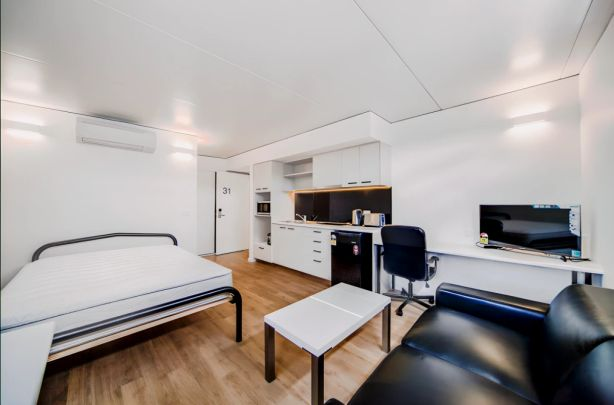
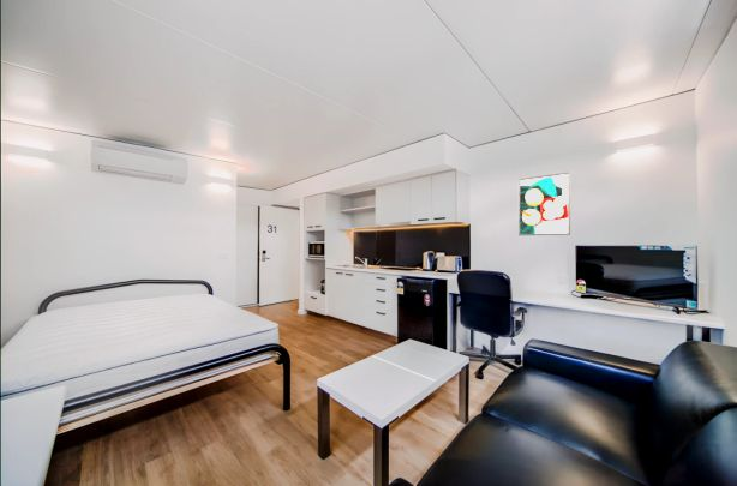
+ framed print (543, 205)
